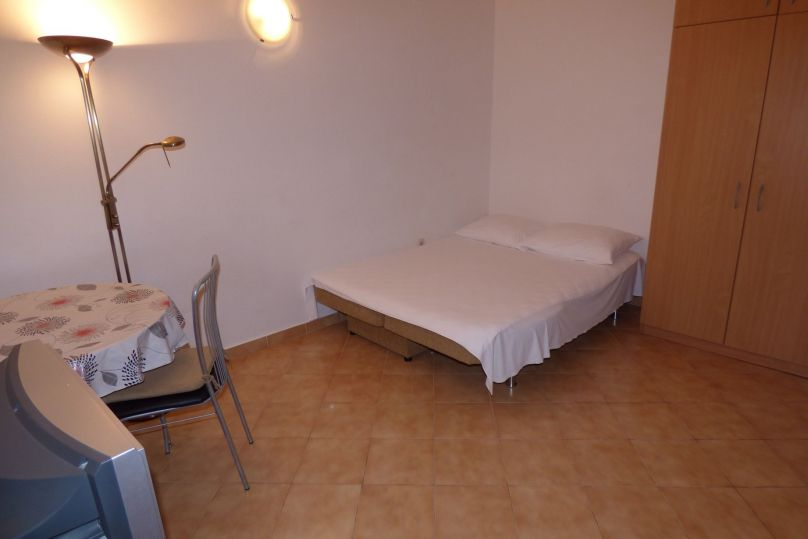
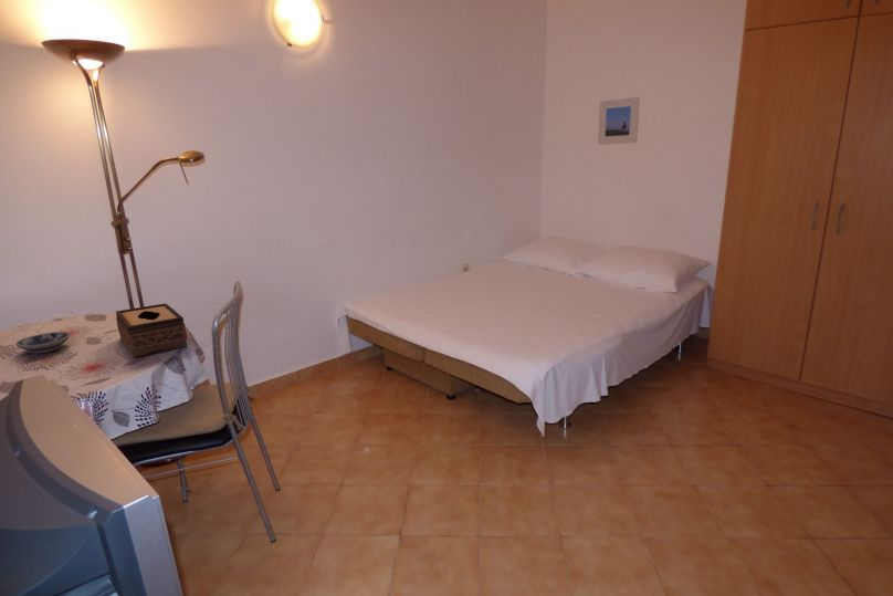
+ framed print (618, 122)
+ tissue box (150, 327)
+ bowl (44, 343)
